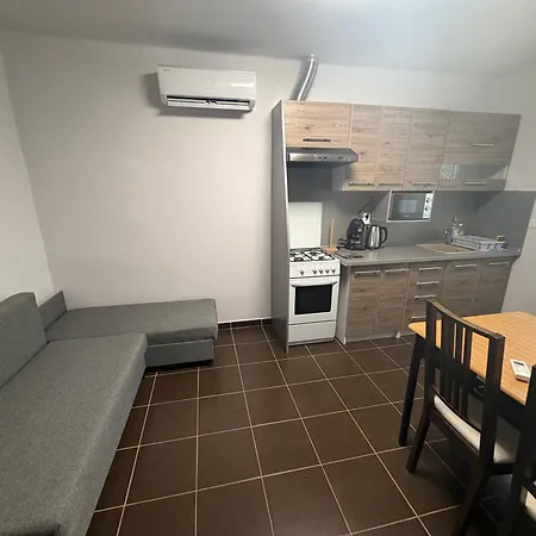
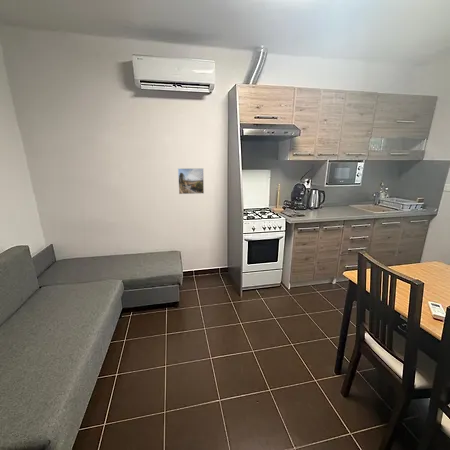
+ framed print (191, 181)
